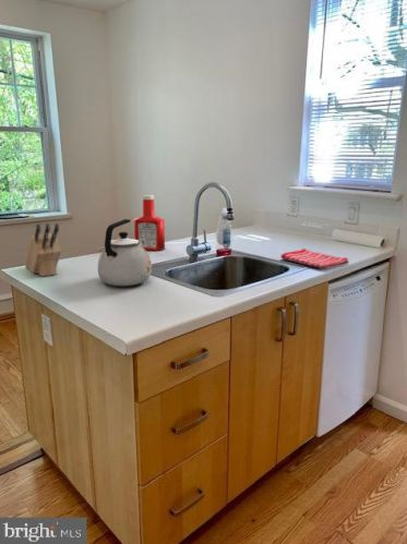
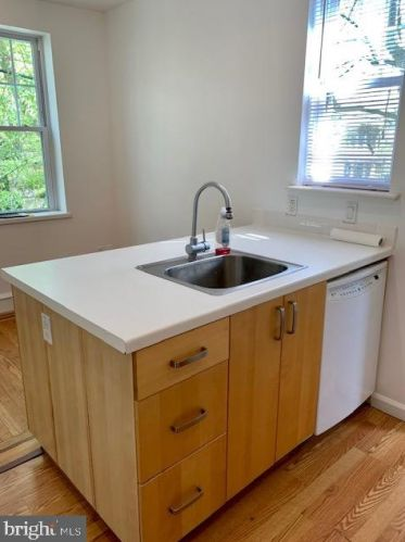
- soap bottle (148, 222)
- kettle (124, 251)
- dish towel (313, 258)
- knife block (41, 245)
